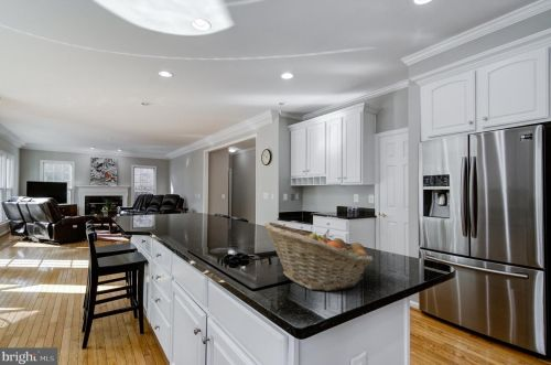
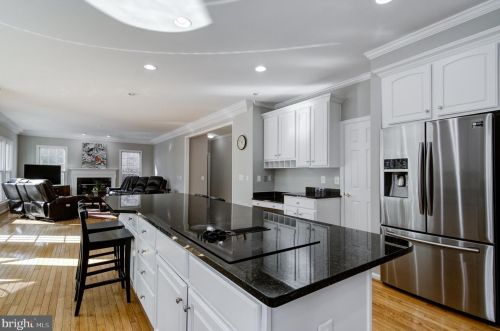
- fruit basket (314, 249)
